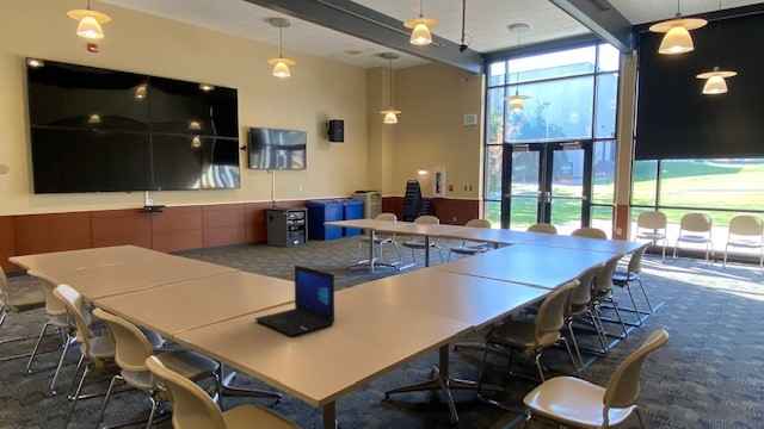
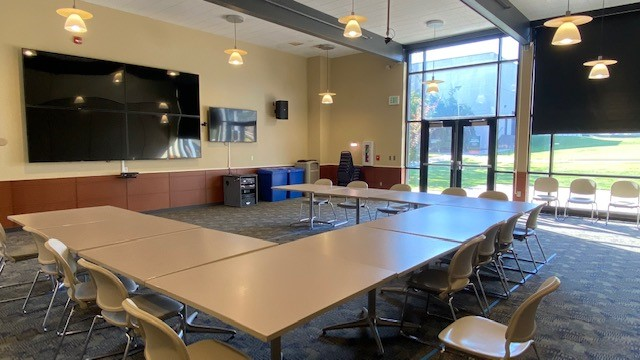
- laptop (295, 297)
